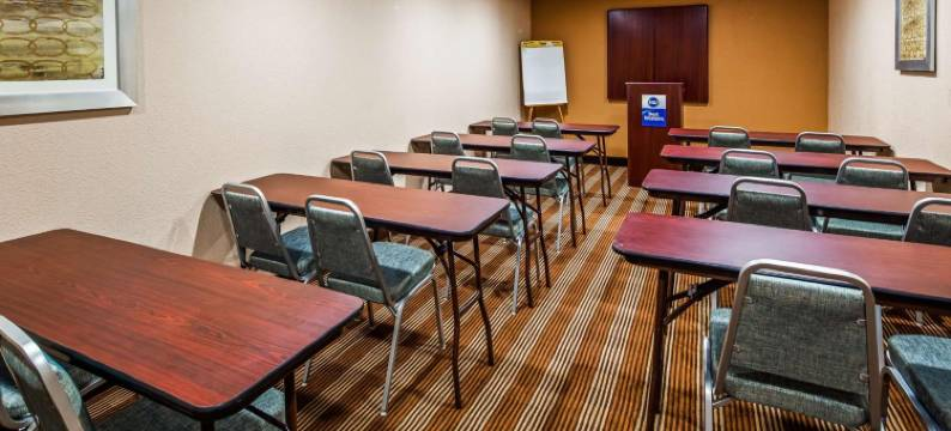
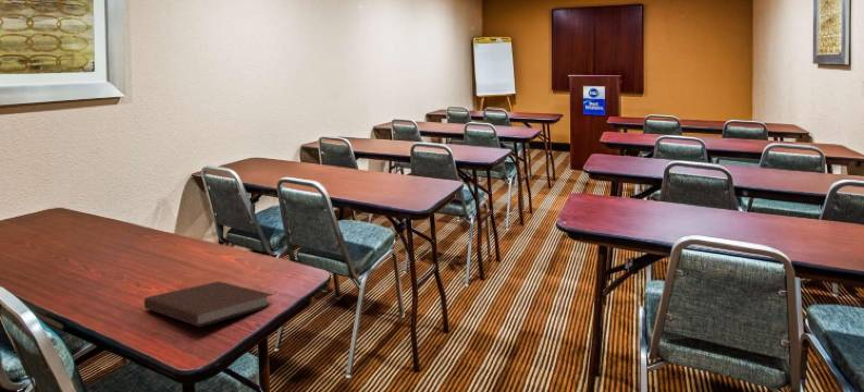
+ notebook (209, 302)
